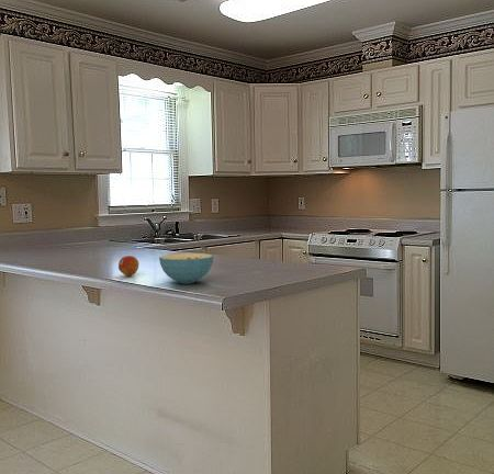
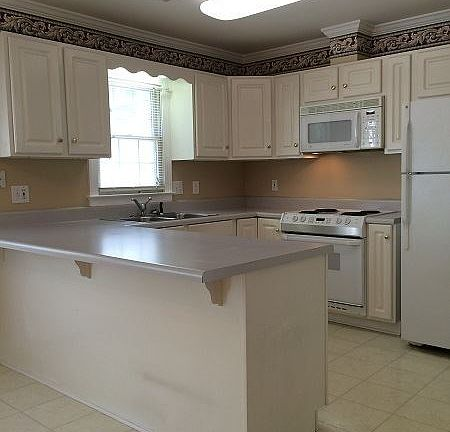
- fruit (128, 266)
- cereal bowl (187, 269)
